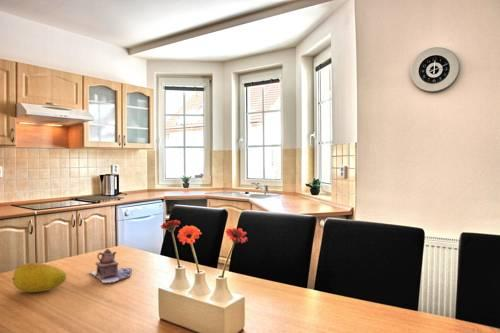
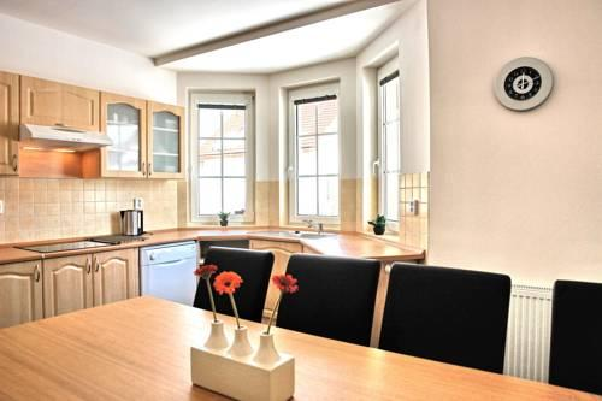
- fruit (40, 276)
- teapot (109, 262)
